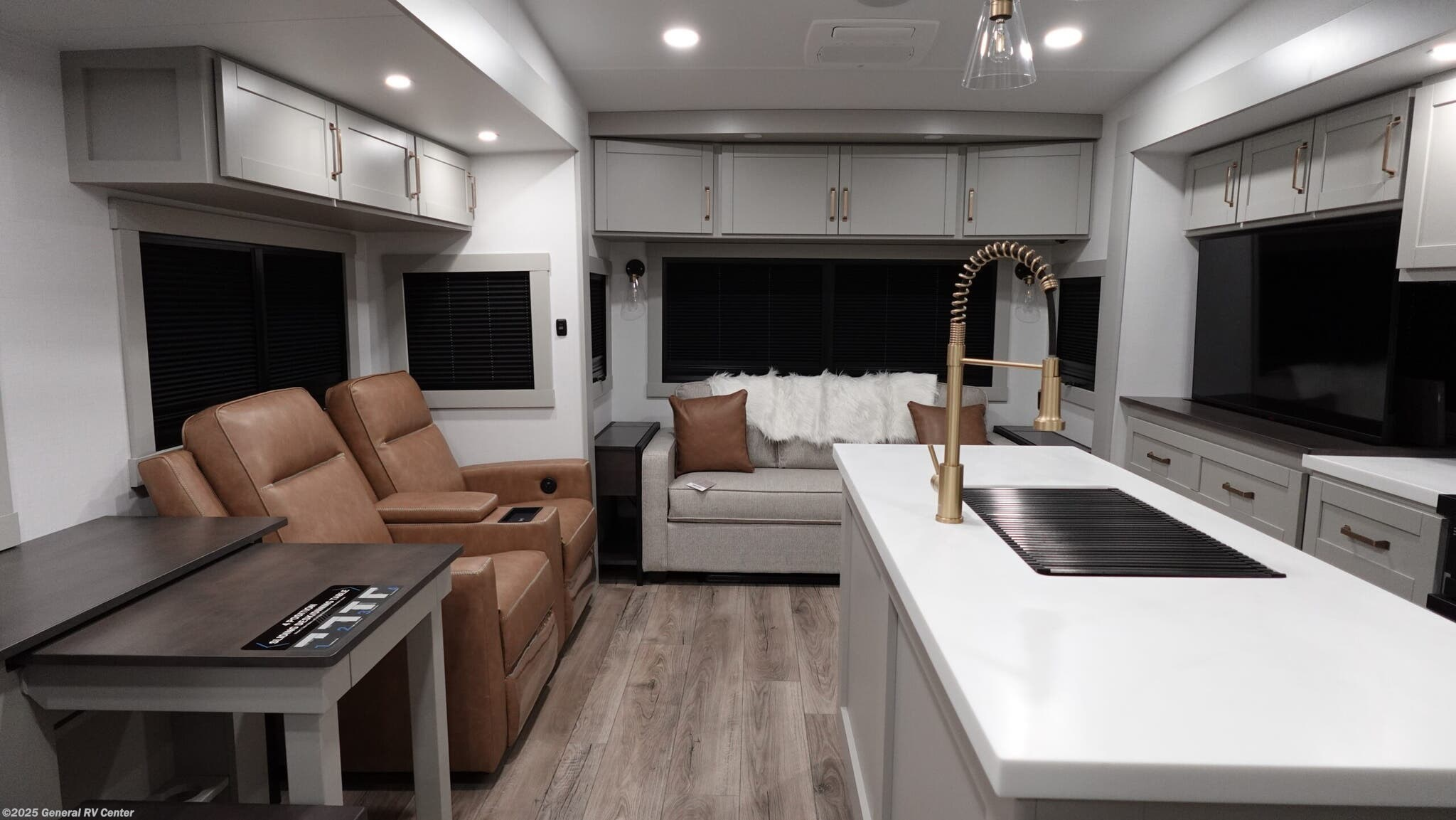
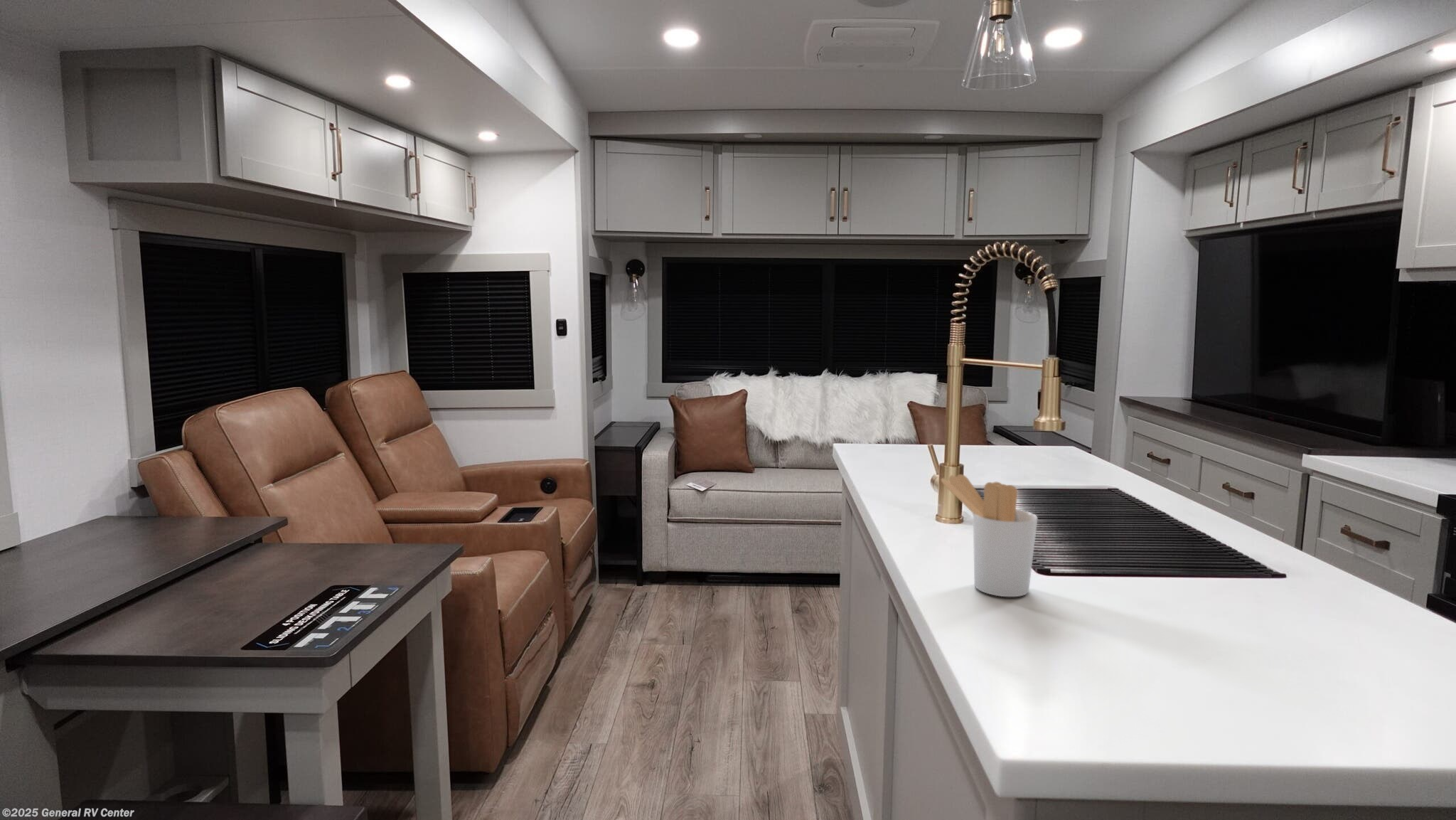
+ utensil holder (987, 531)
